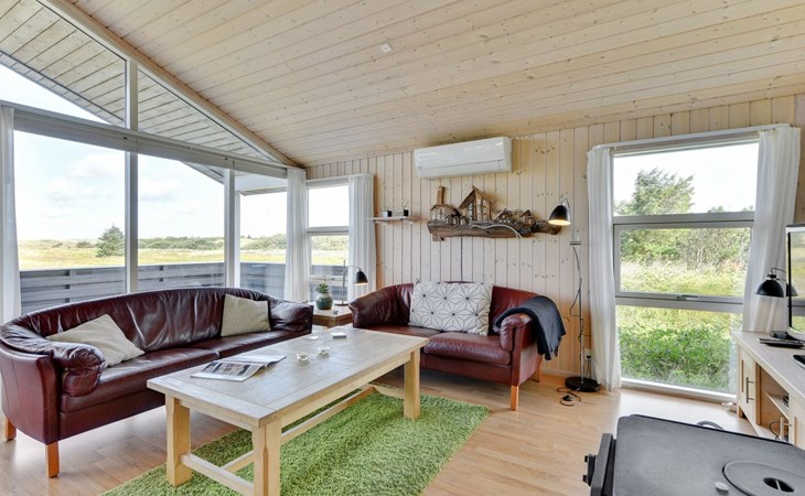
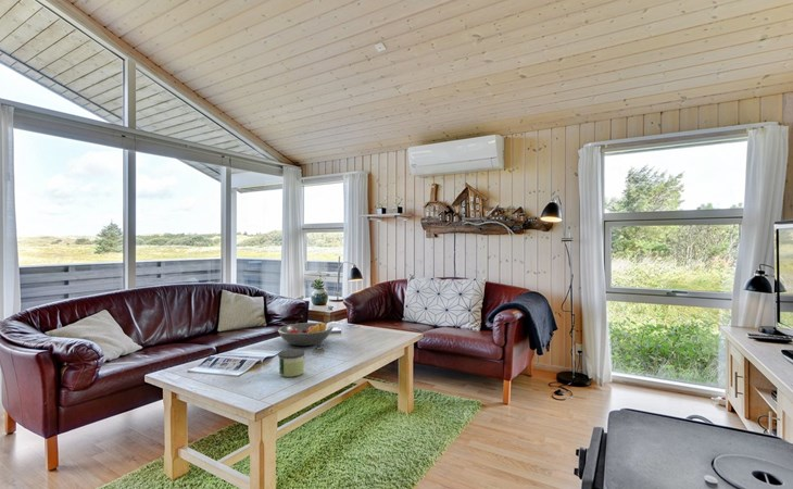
+ candle (291, 363)
+ fruit bowl (305, 333)
